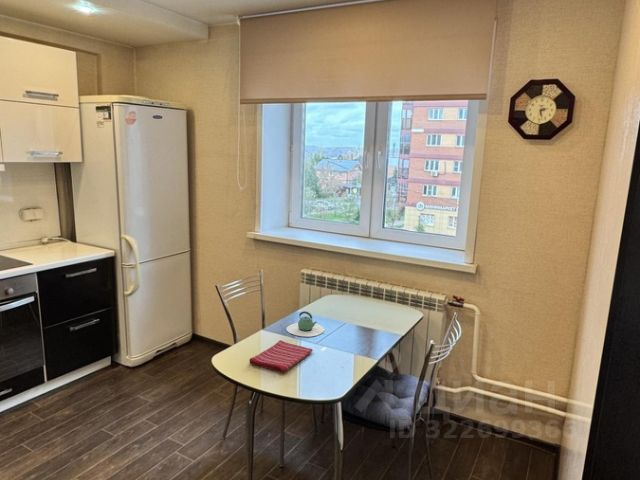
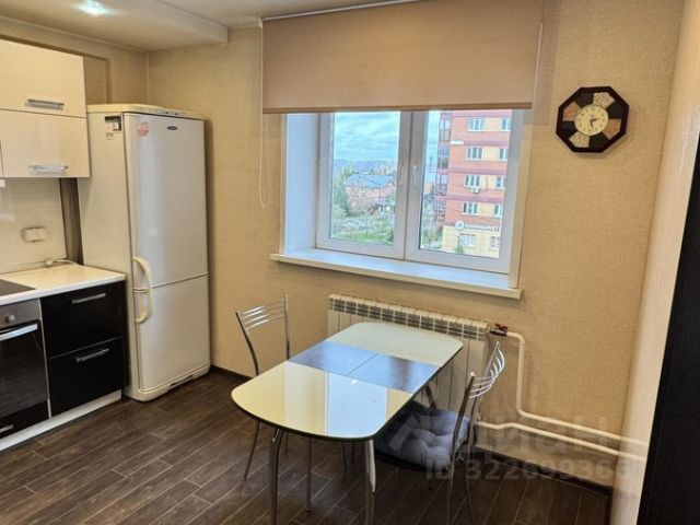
- teapot (305, 320)
- dish towel (281, 355)
